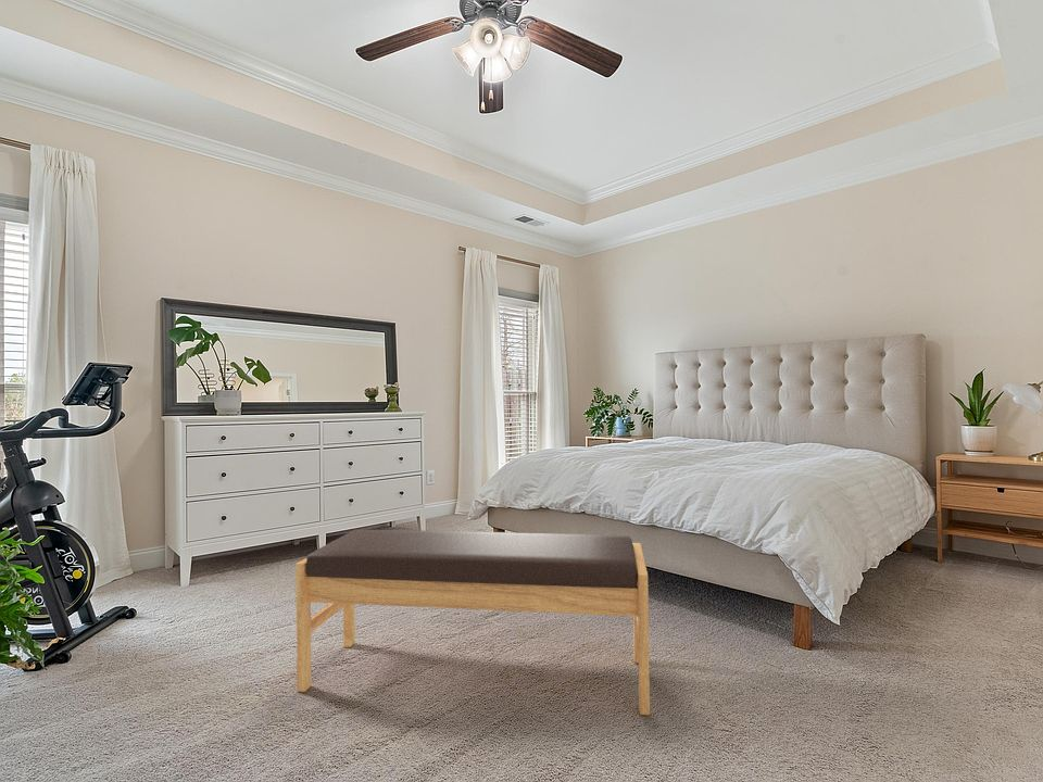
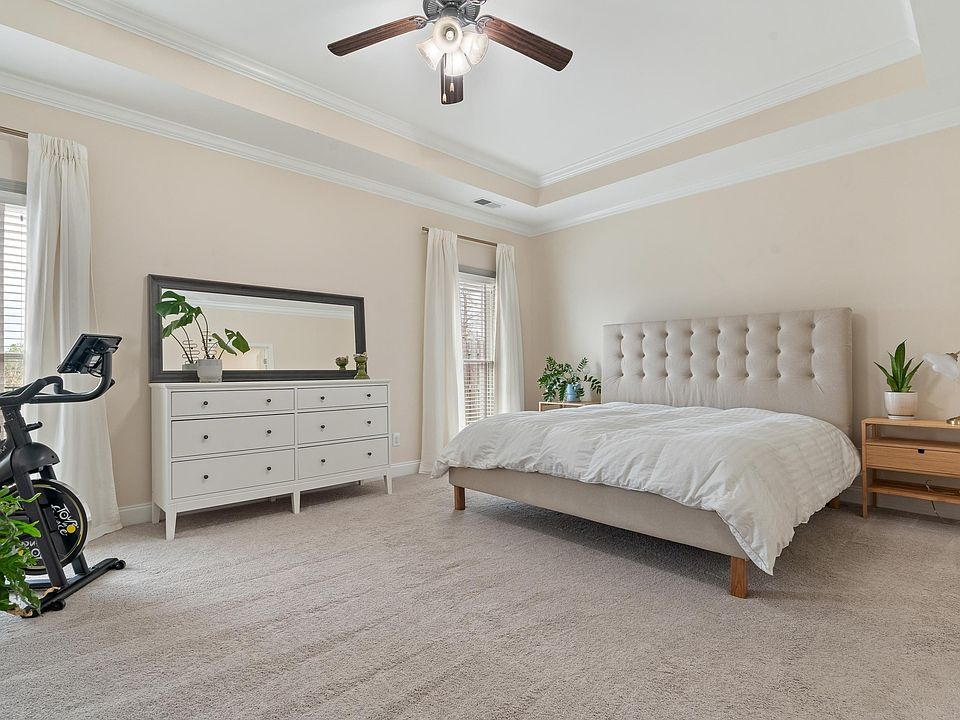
- bench (477, 608)
